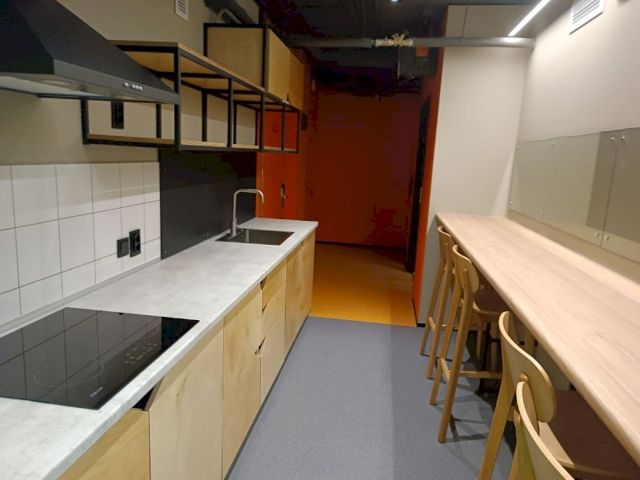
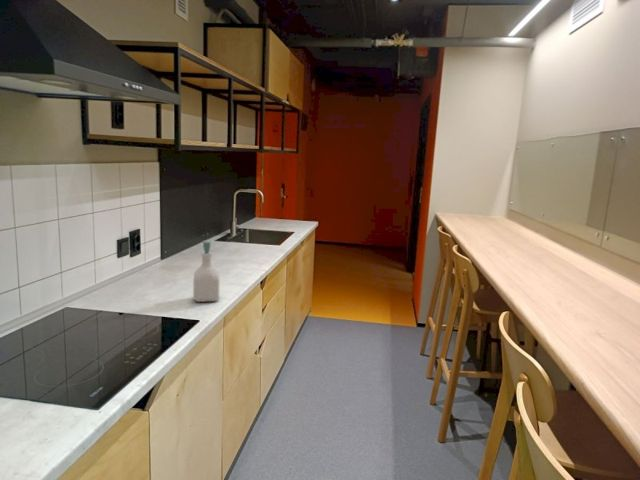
+ soap bottle (206, 270)
